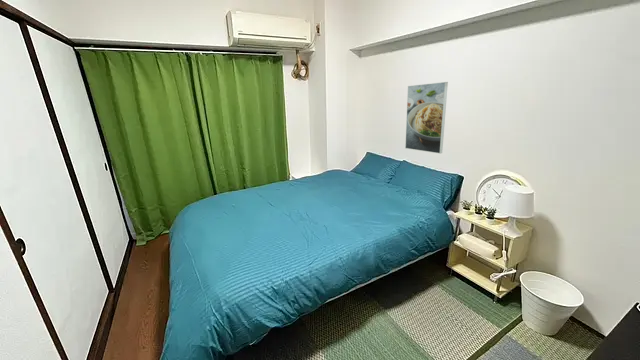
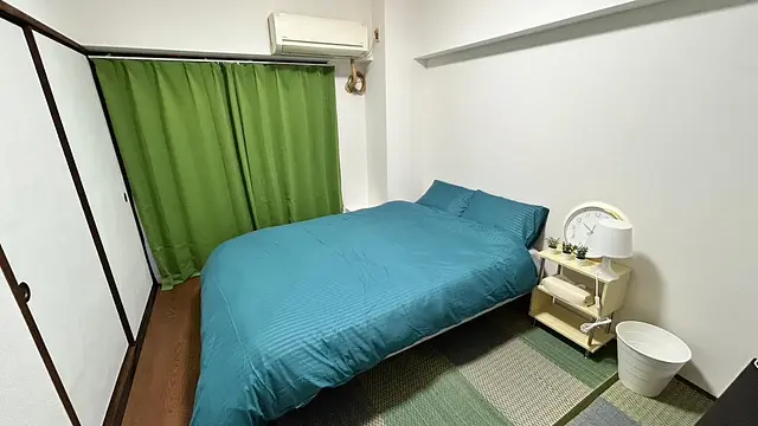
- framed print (424, 118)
